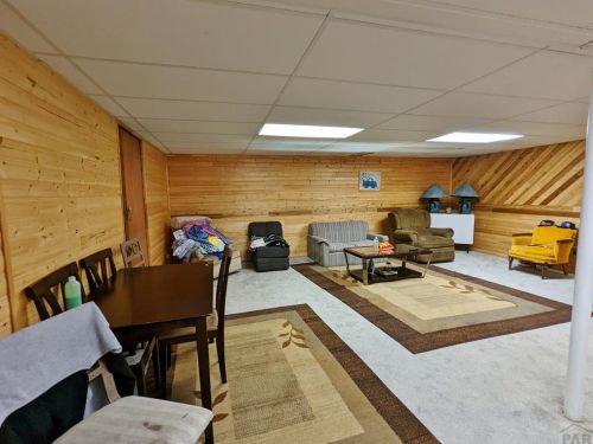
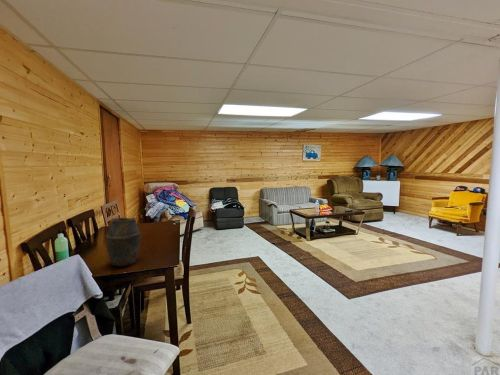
+ vase (124, 240)
